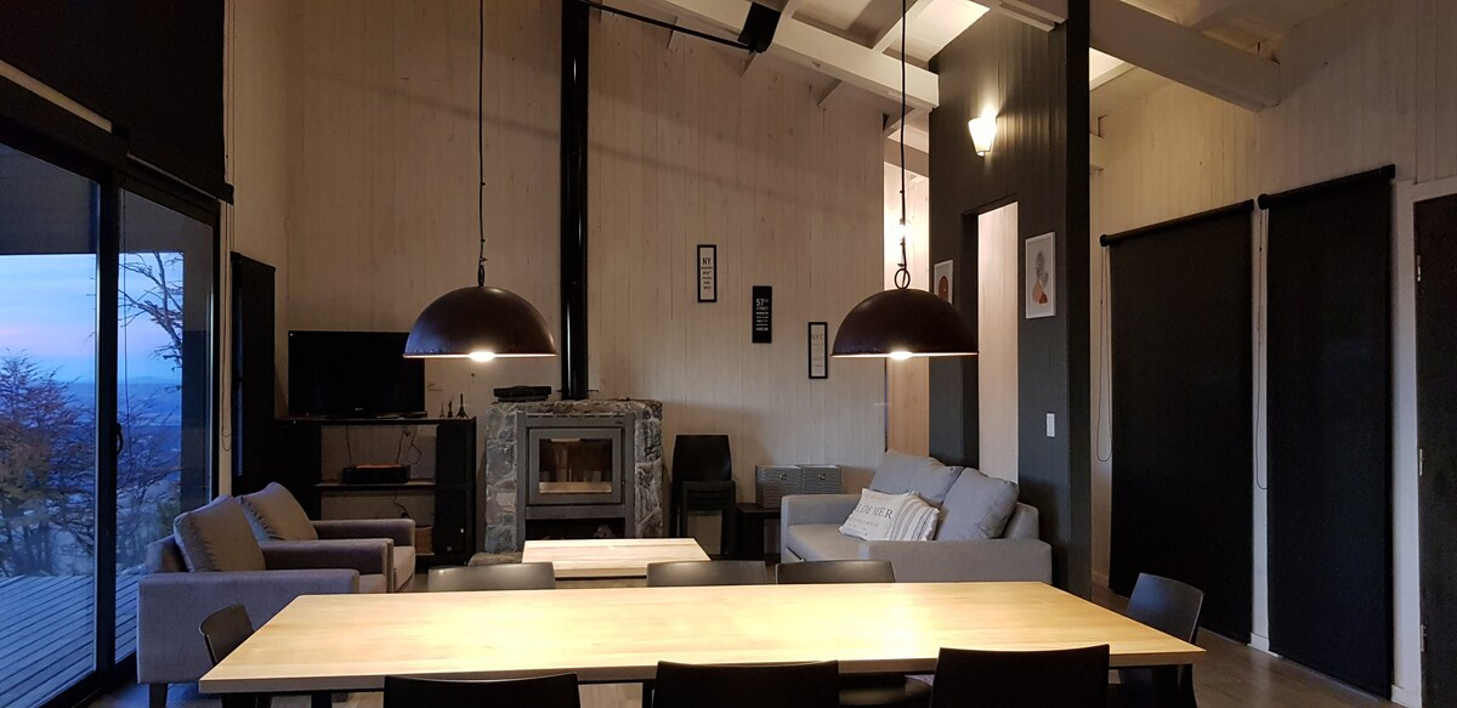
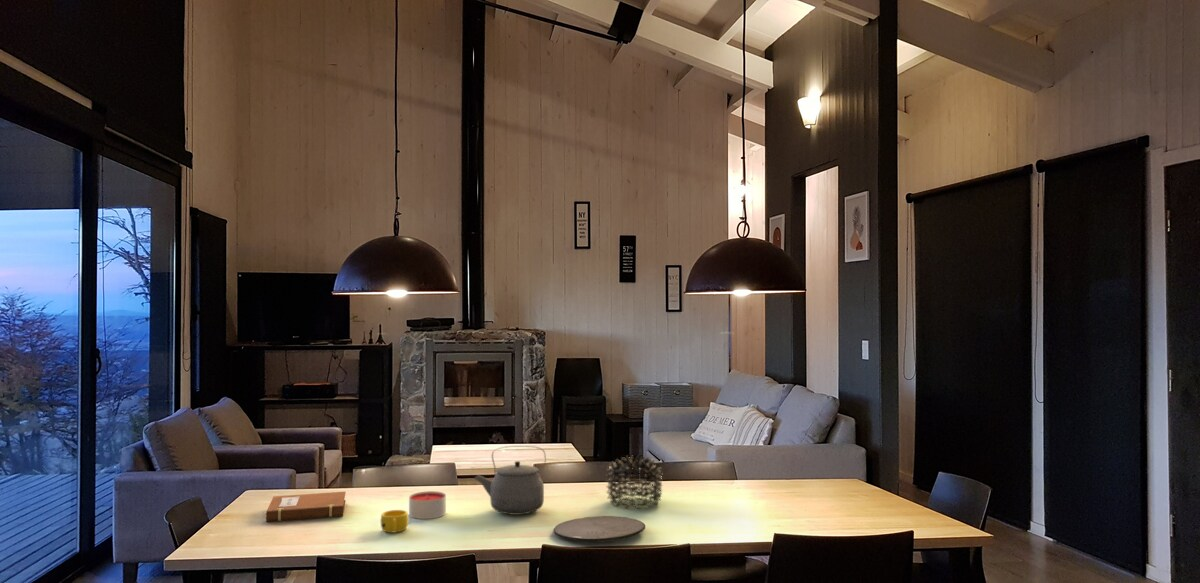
+ plate (599, 527)
+ decorative ball (634, 480)
+ notebook (305, 506)
+ candle (427, 504)
+ cup (394, 522)
+ tea kettle (509, 478)
